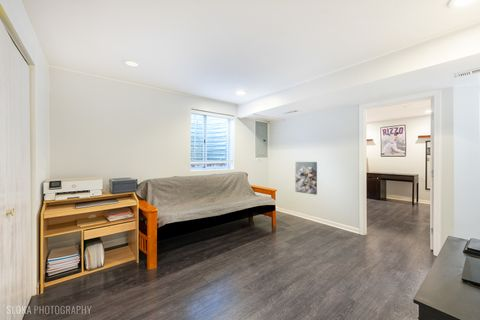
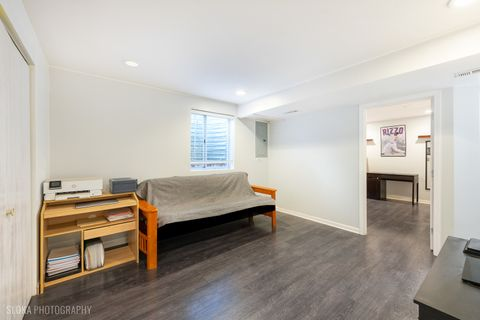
- wall art (305, 177)
